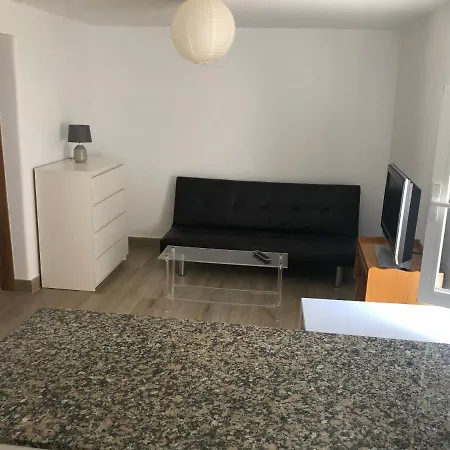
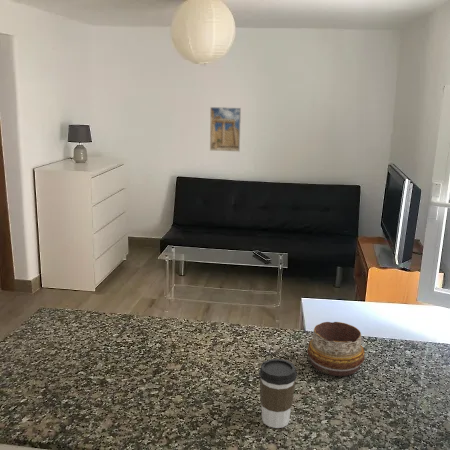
+ coffee cup (276, 393)
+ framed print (225, 129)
+ decorative bowl (336, 348)
